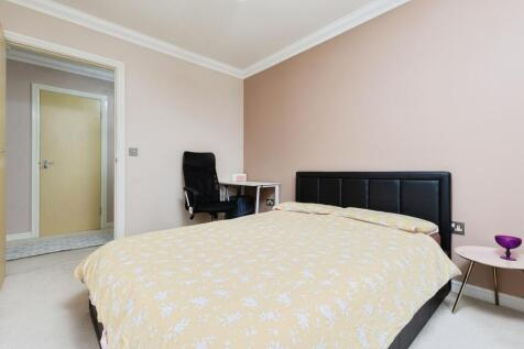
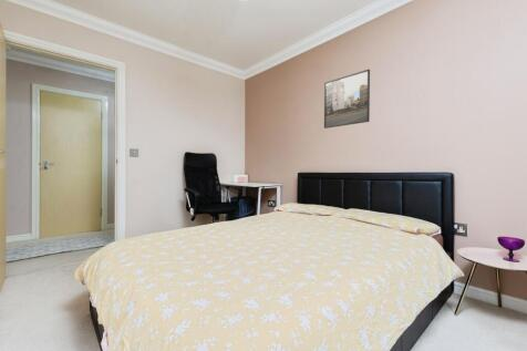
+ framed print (344, 101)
